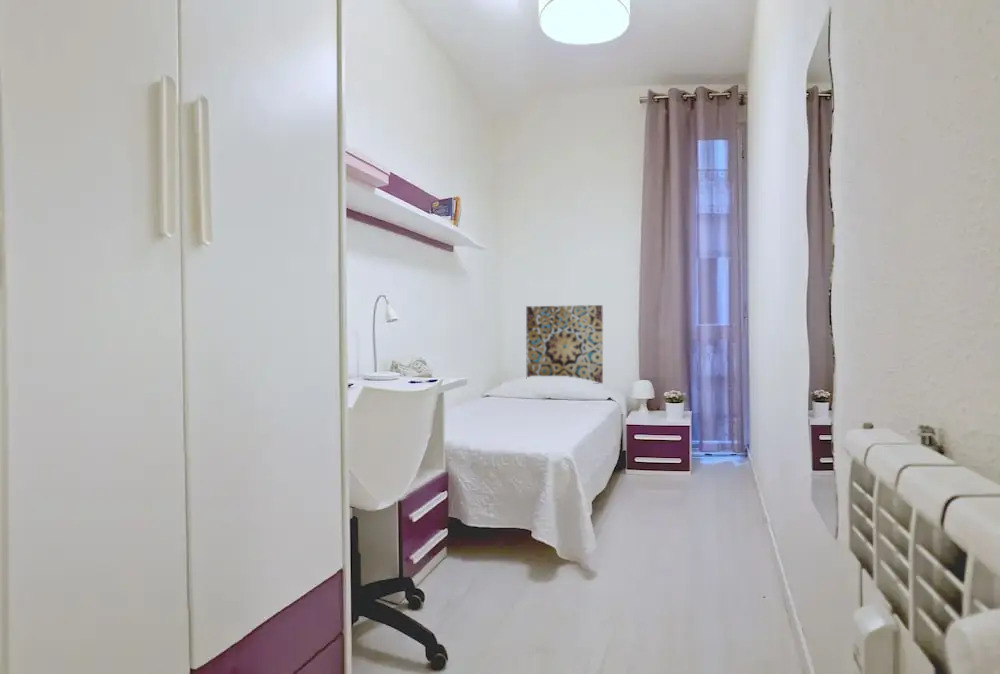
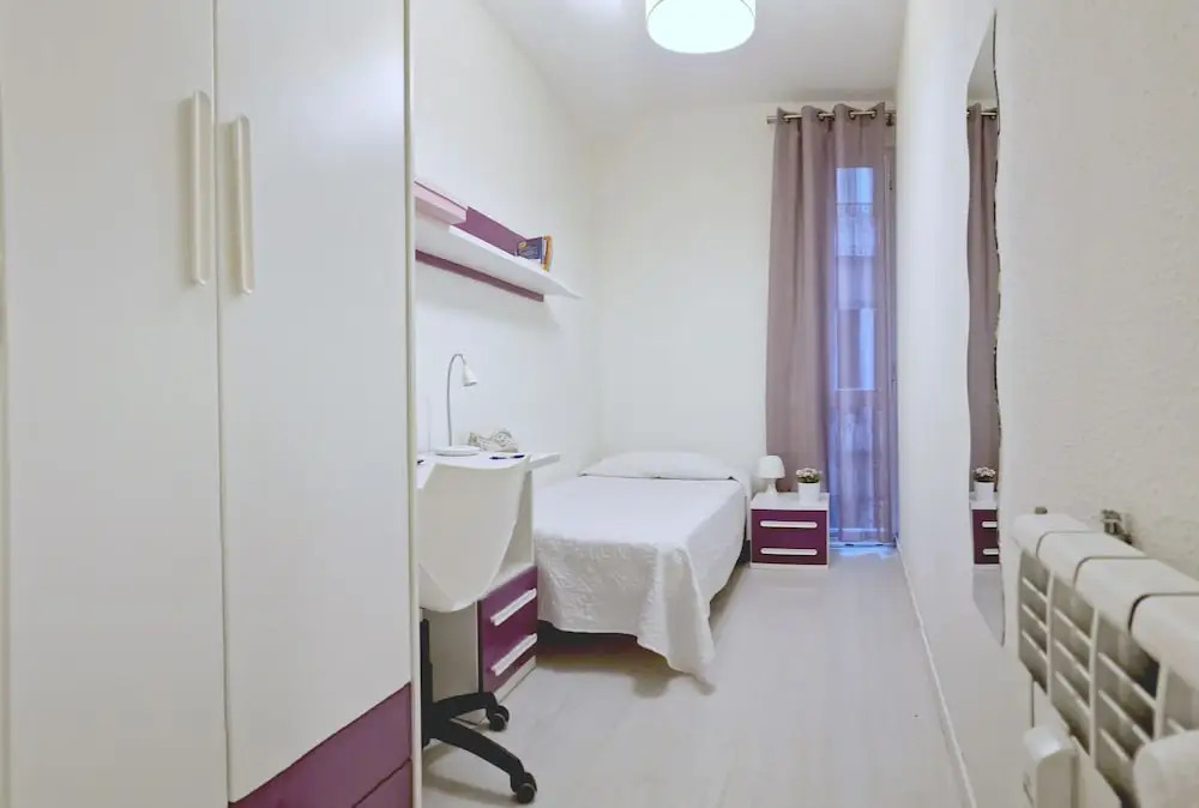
- wall art (564, 344)
